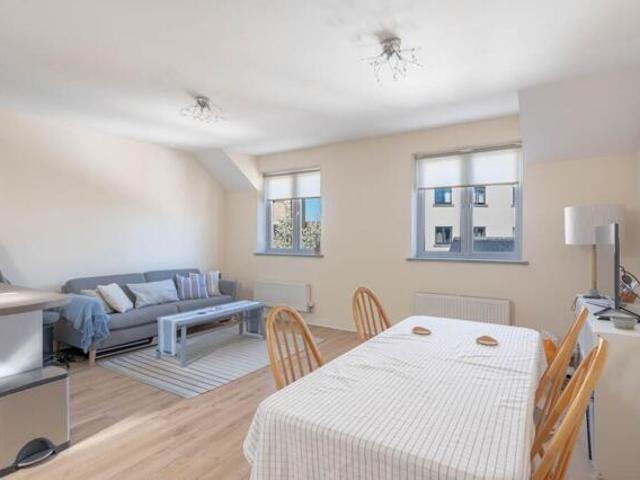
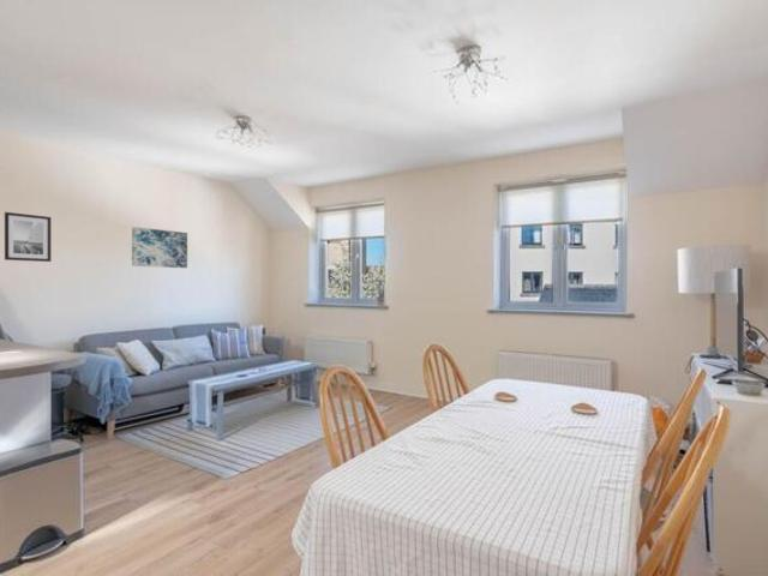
+ wall art (161, 248)
+ wall art (28, 238)
